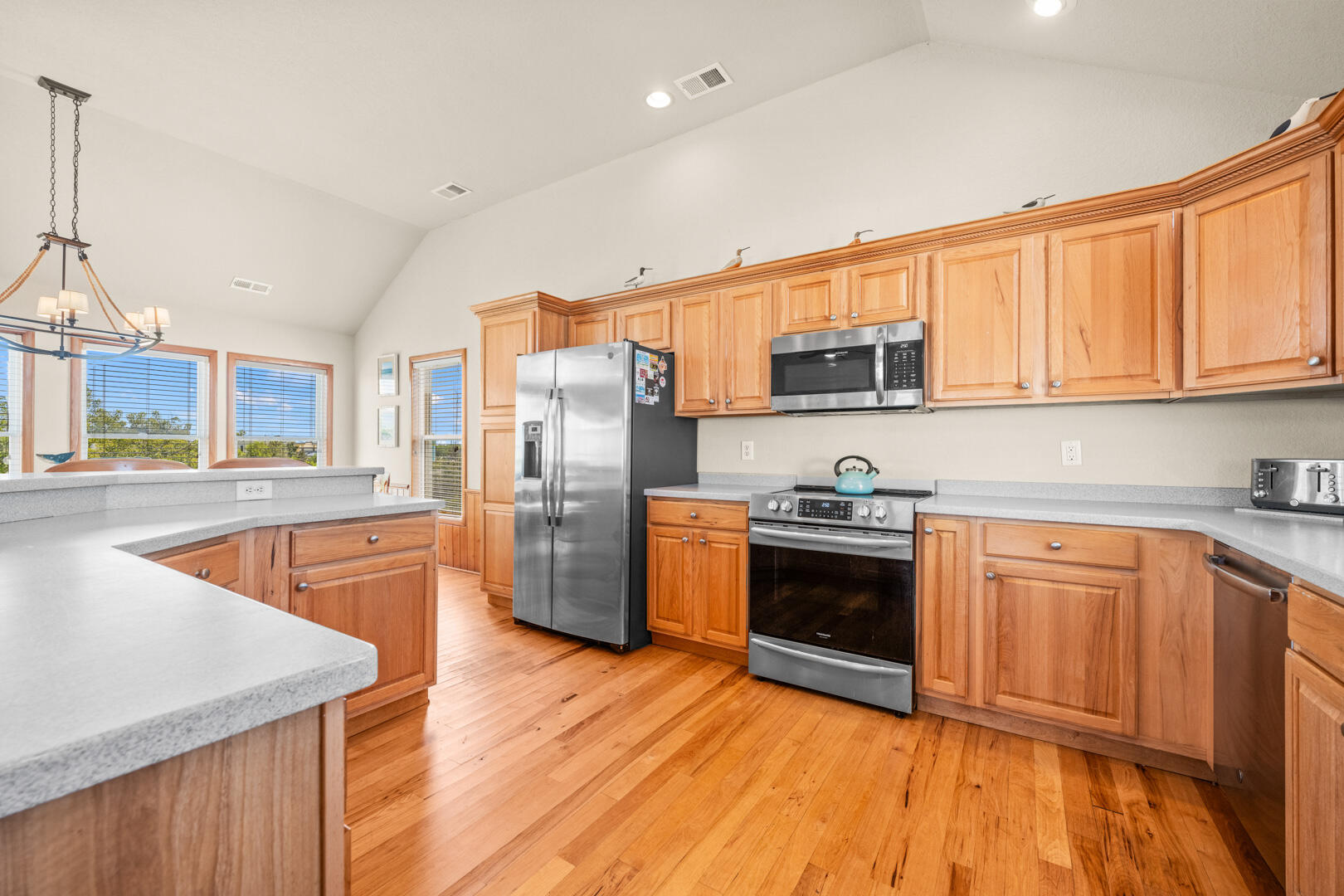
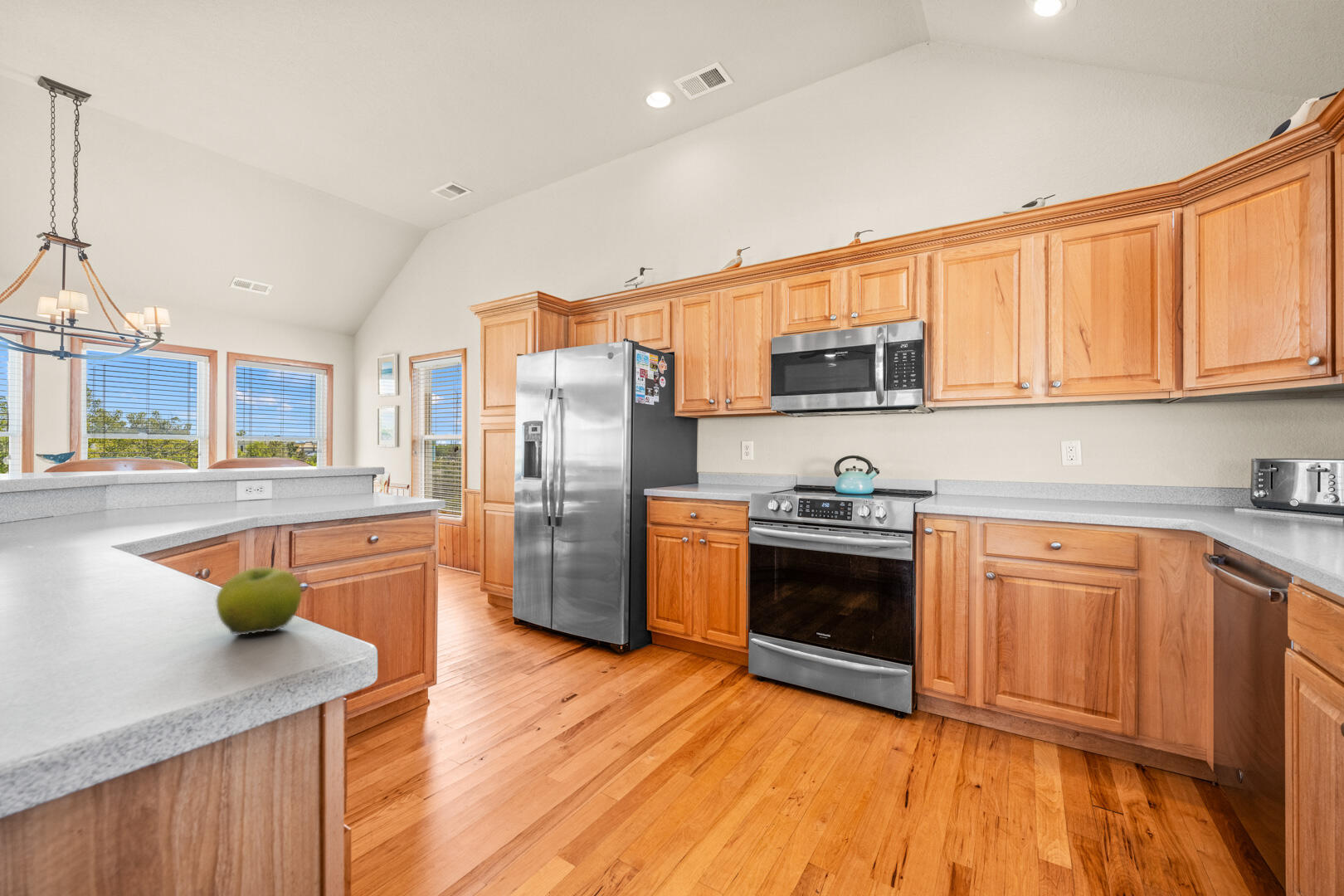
+ fruit (260, 599)
